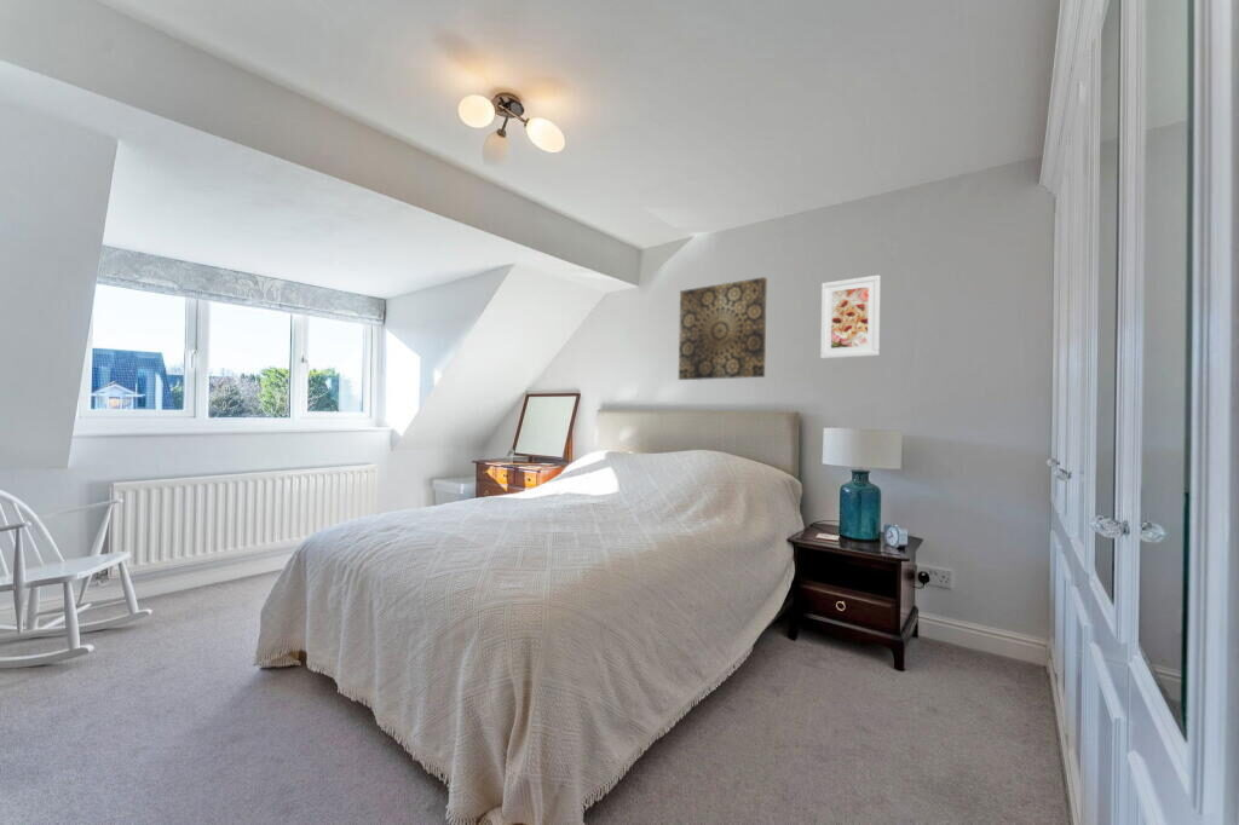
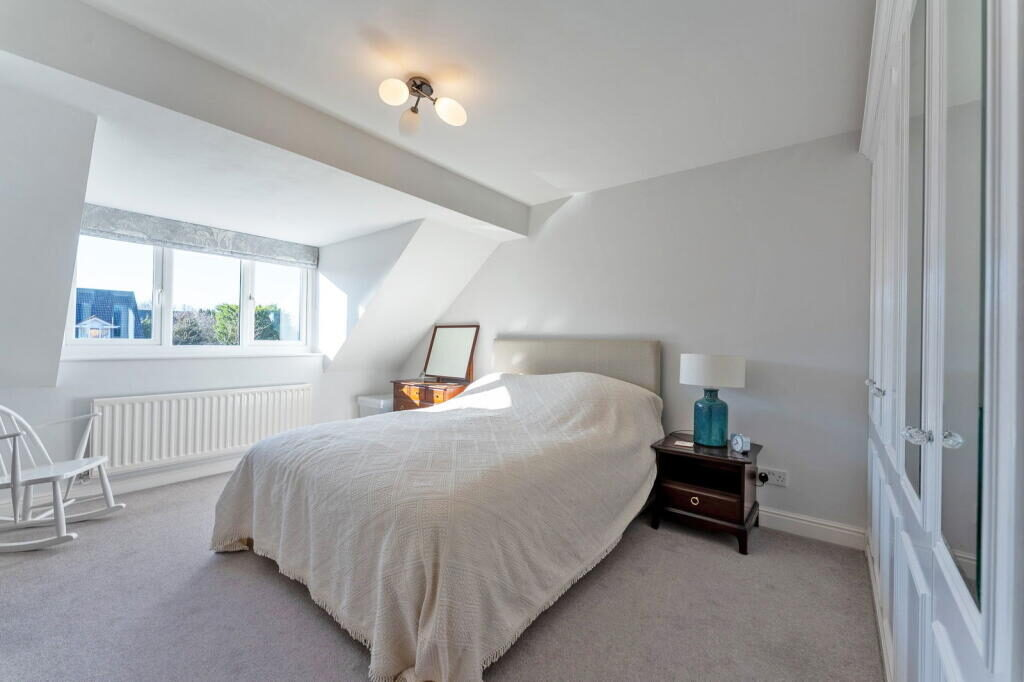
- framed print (849, 318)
- wall art (720, 331)
